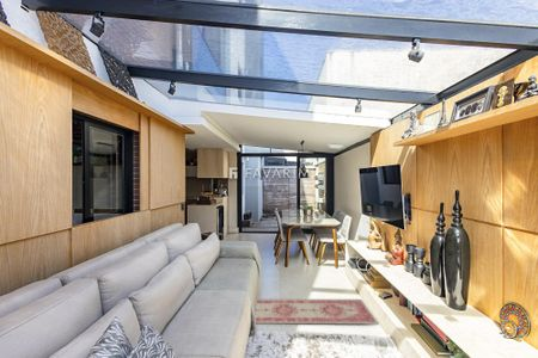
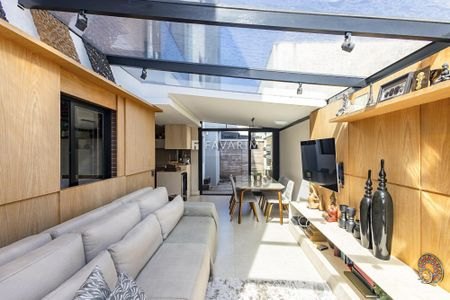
- rug (283, 309)
